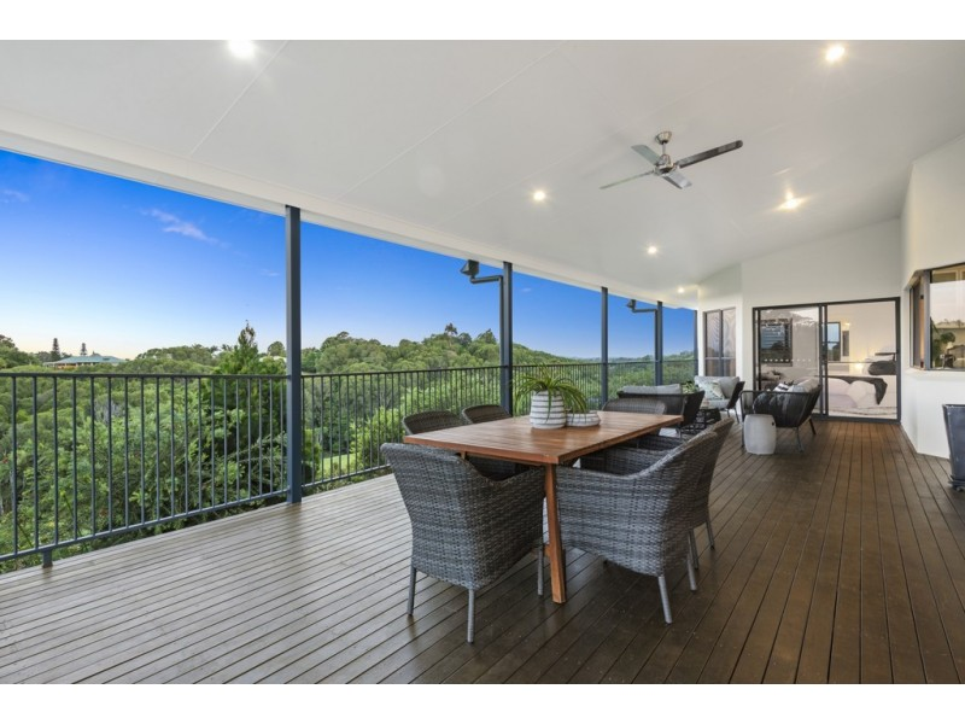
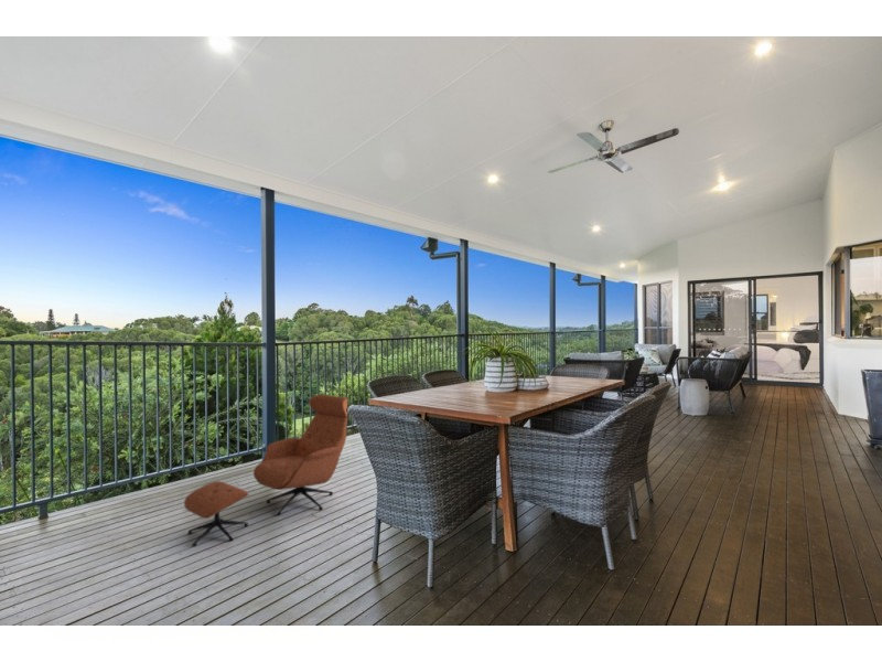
+ lounge chair (272, 458)
